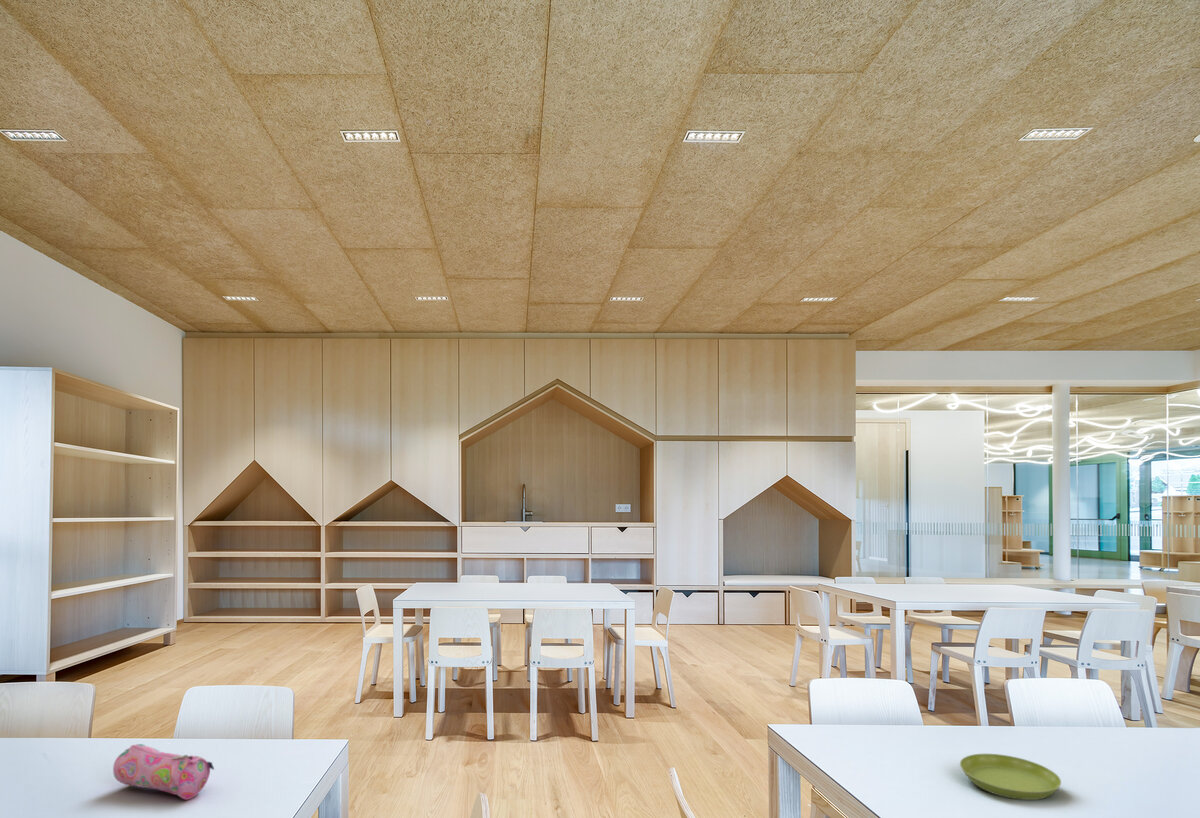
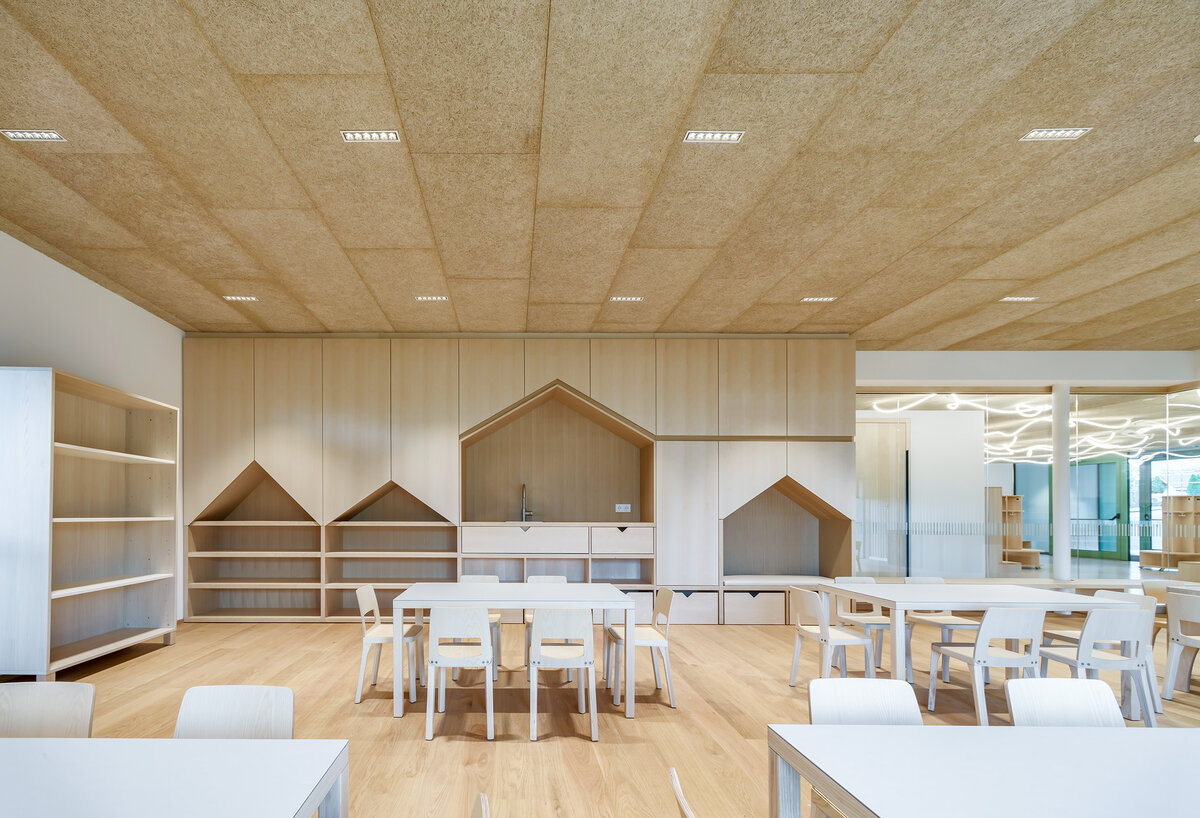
- pencil case (162, 769)
- saucer (1009, 778)
